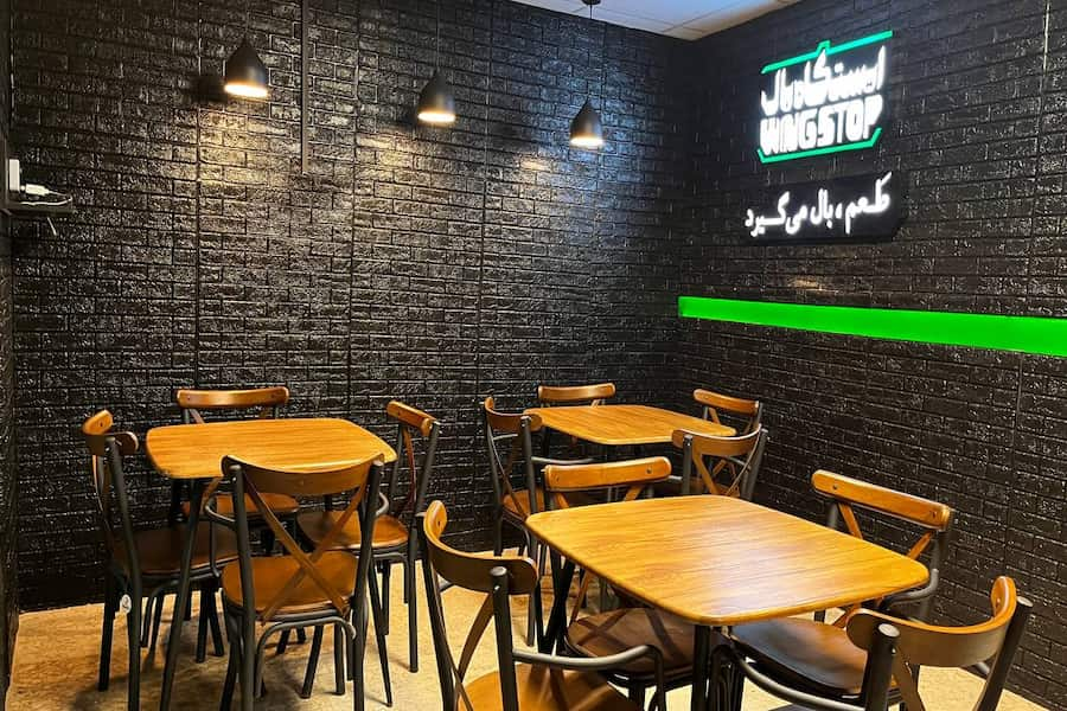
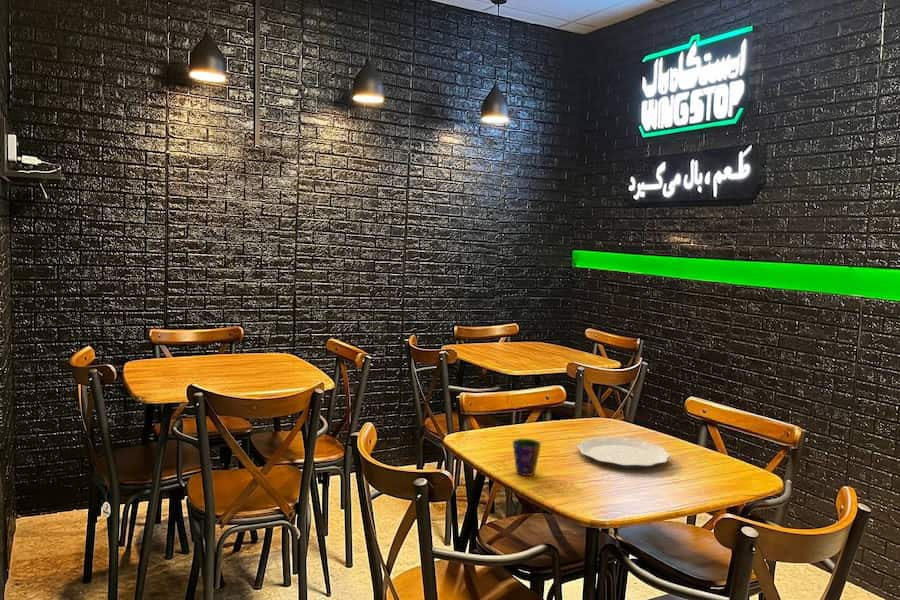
+ plate (622, 453)
+ cup (527, 459)
